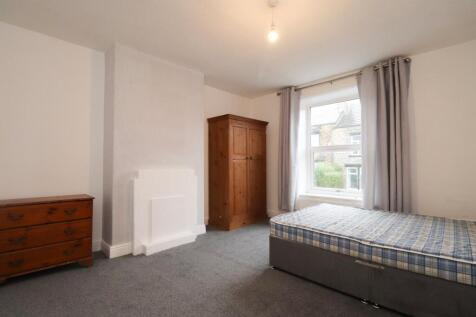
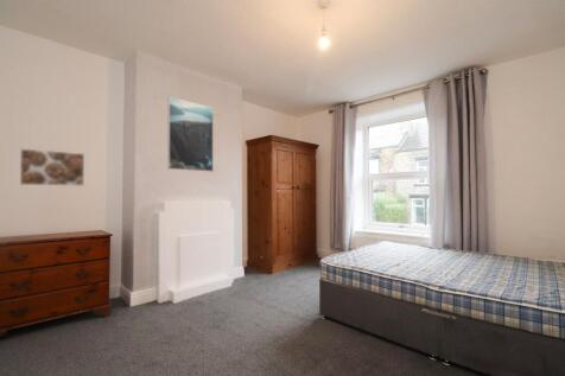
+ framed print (191, 135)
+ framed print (53, 167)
